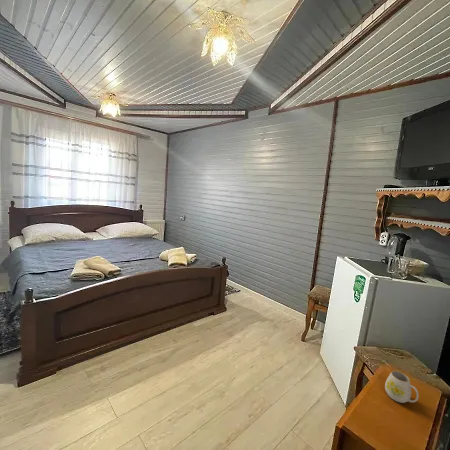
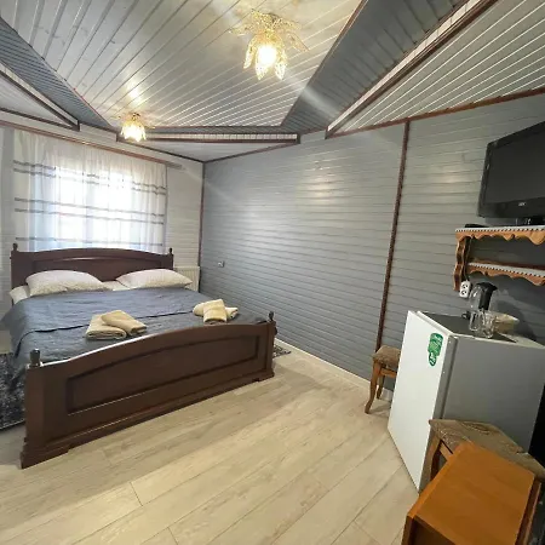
- mug (401, 388)
